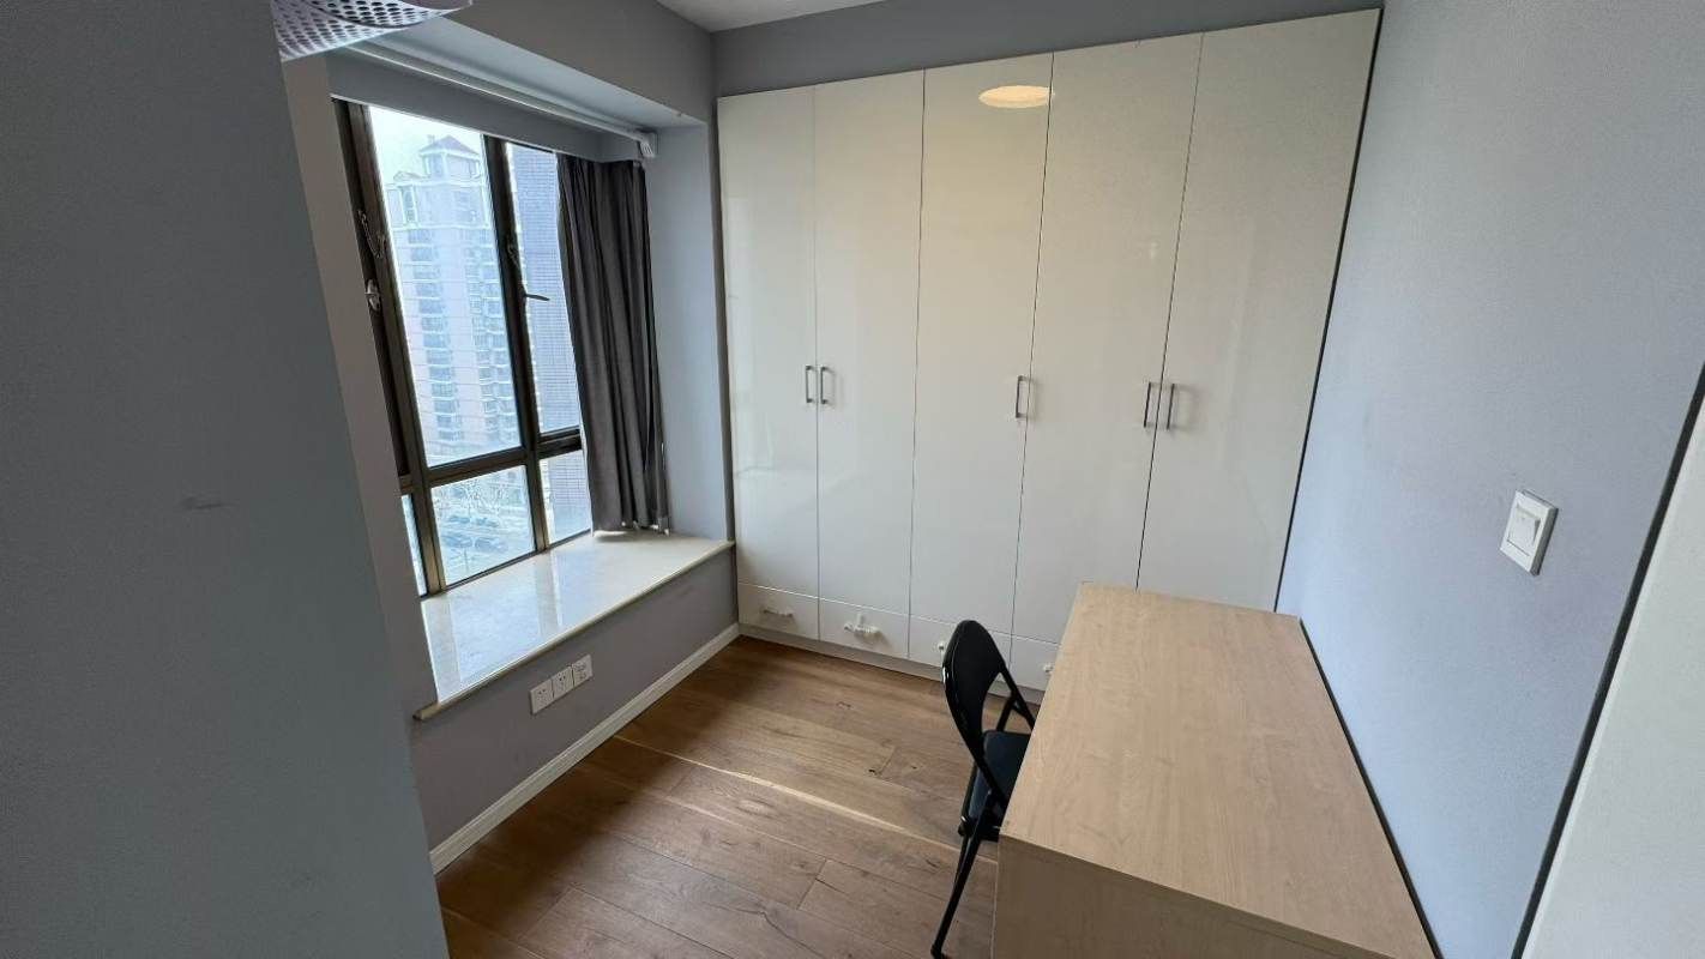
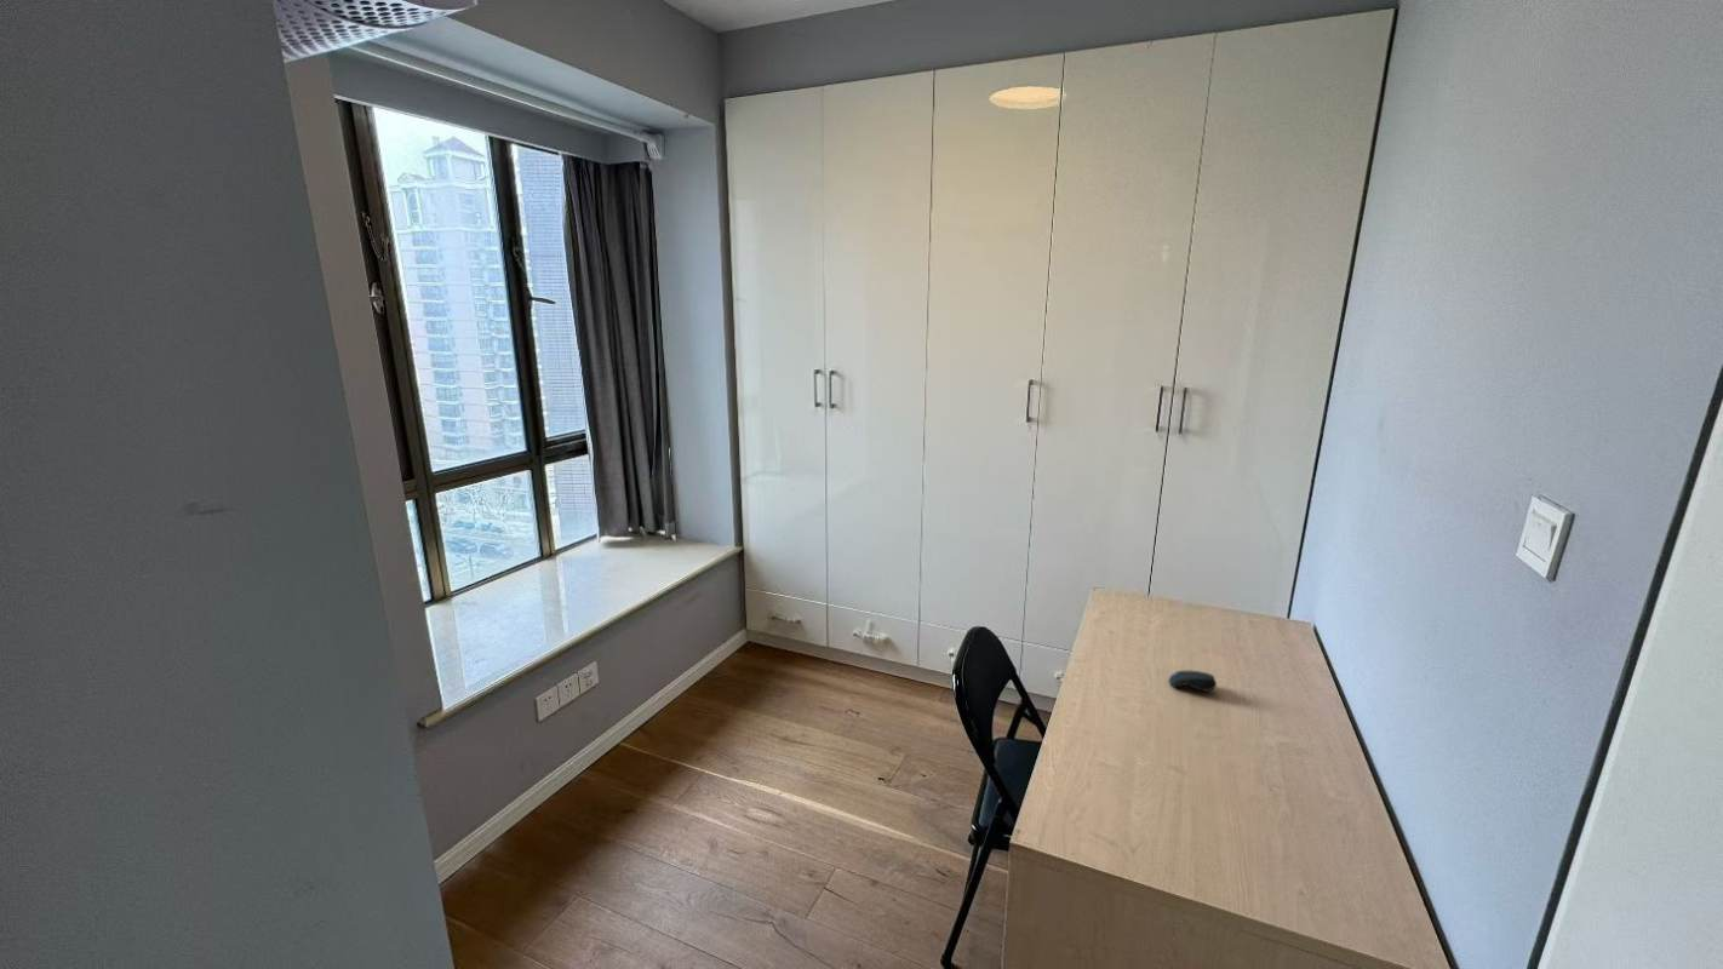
+ computer mouse (1192, 680)
